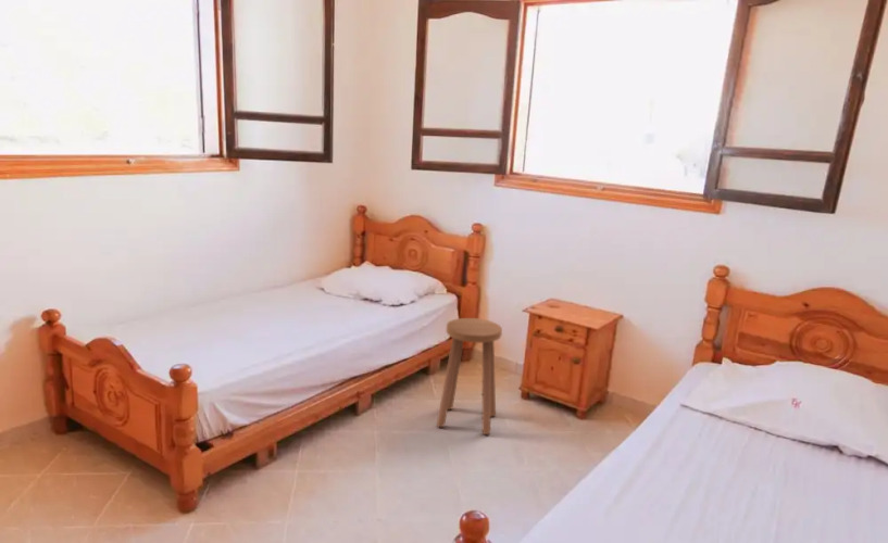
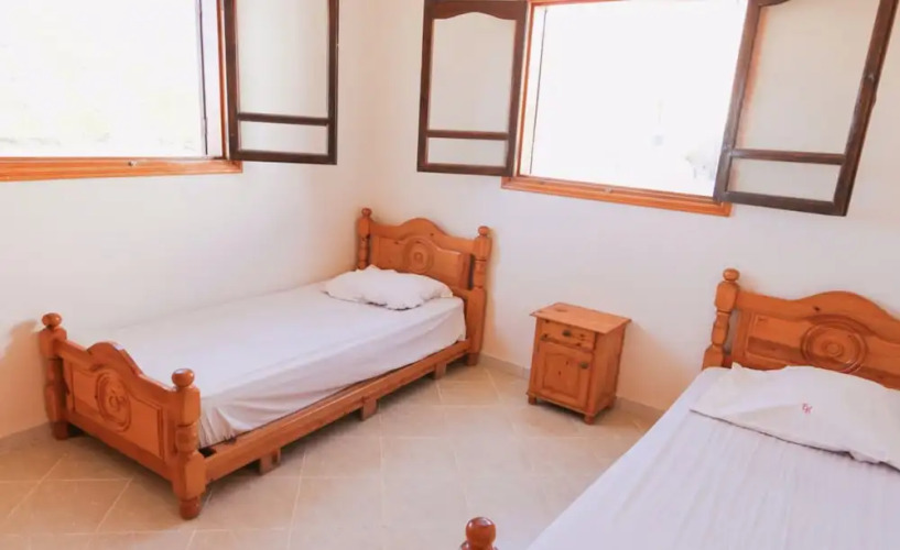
- stool (458, 374)
